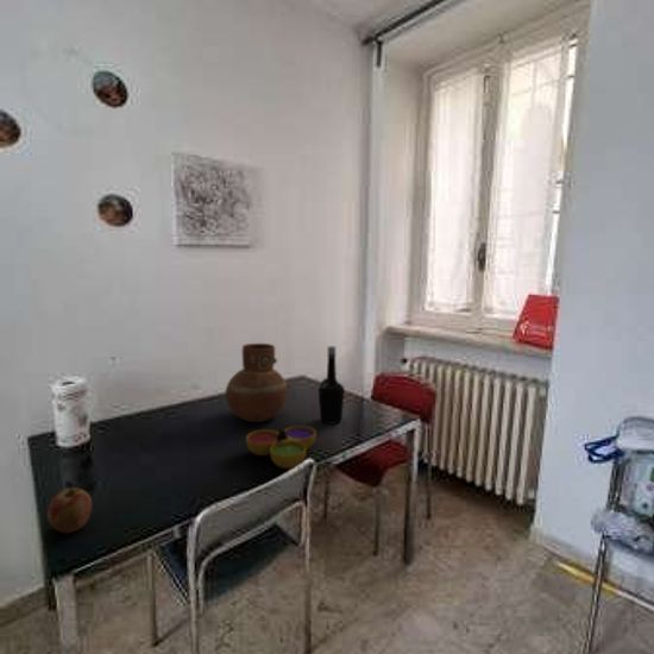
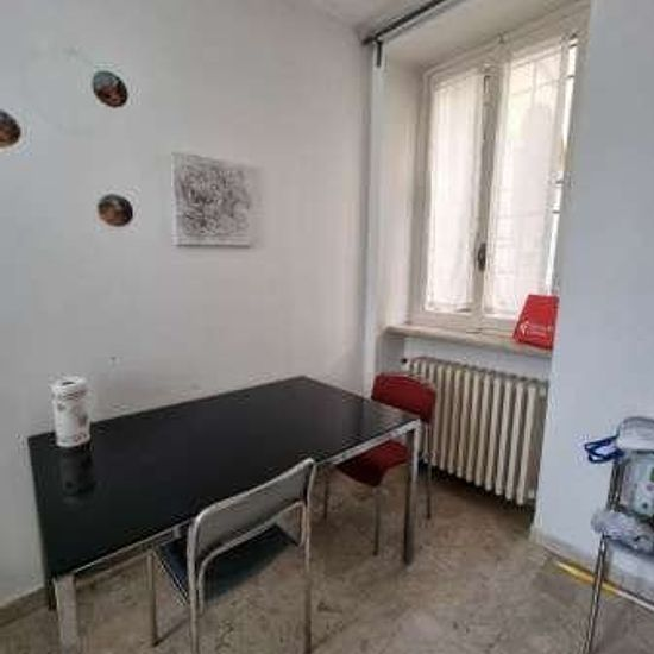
- vase (256, 381)
- decorative bowl (278, 440)
- apple (69, 508)
- bottle (331, 384)
